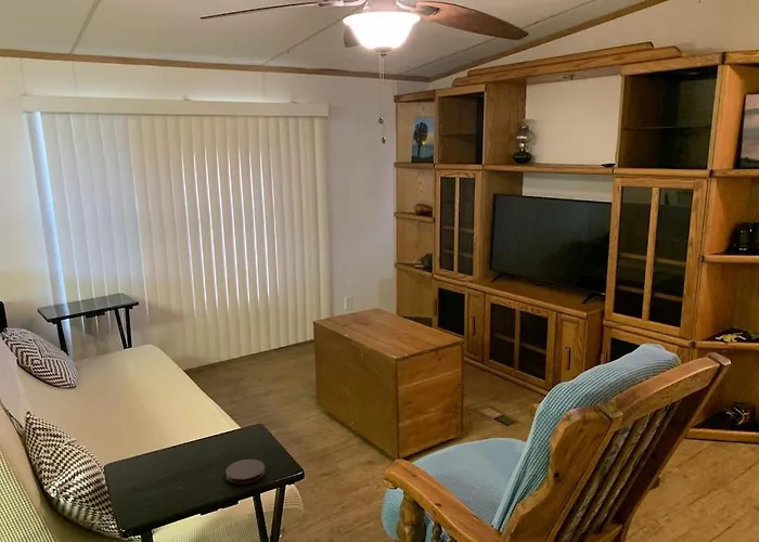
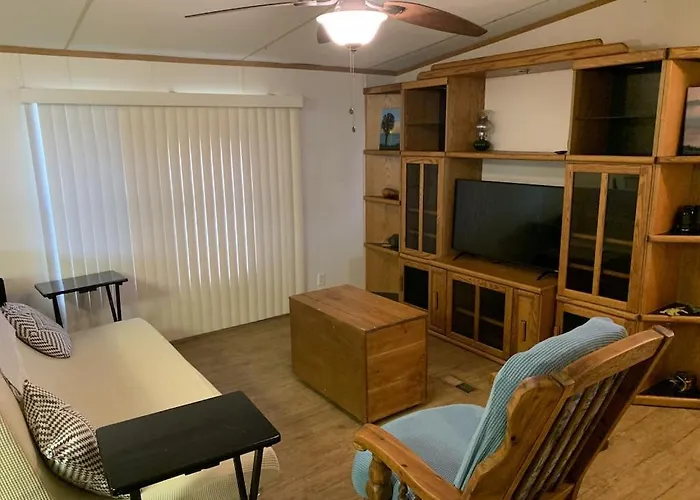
- coaster (245, 470)
